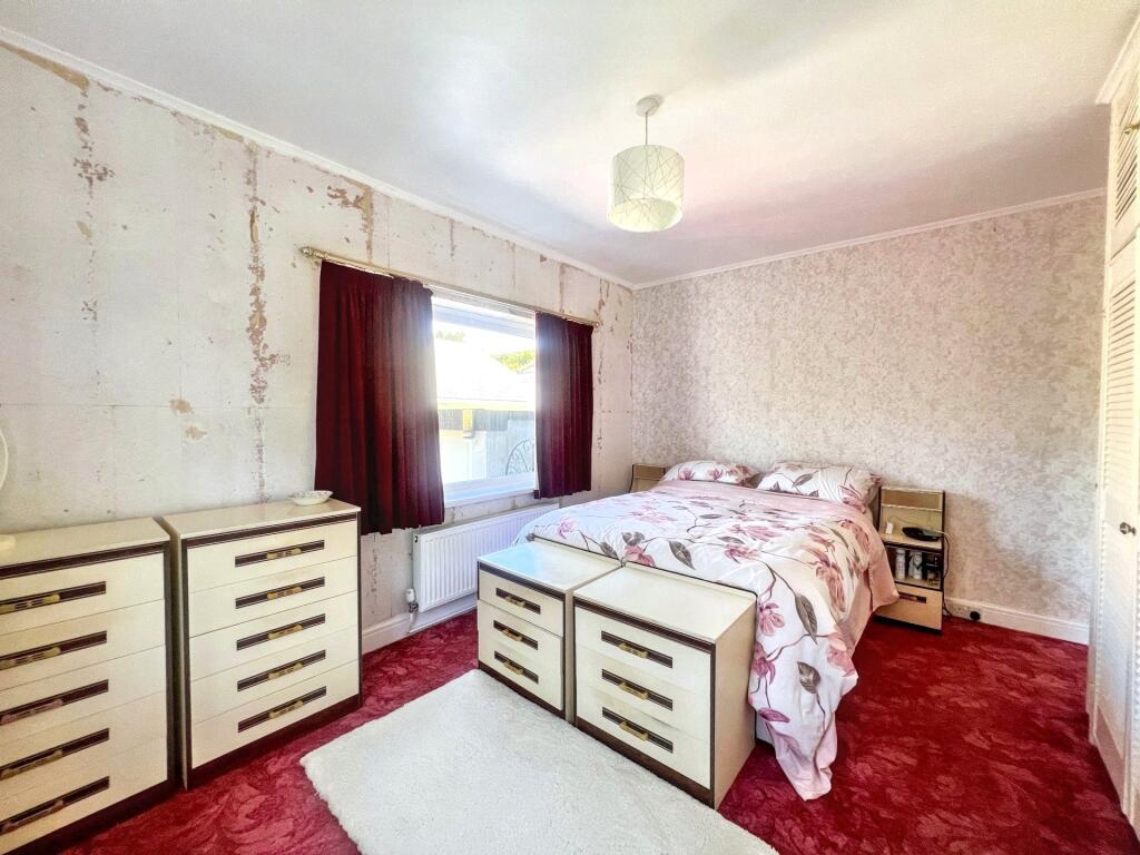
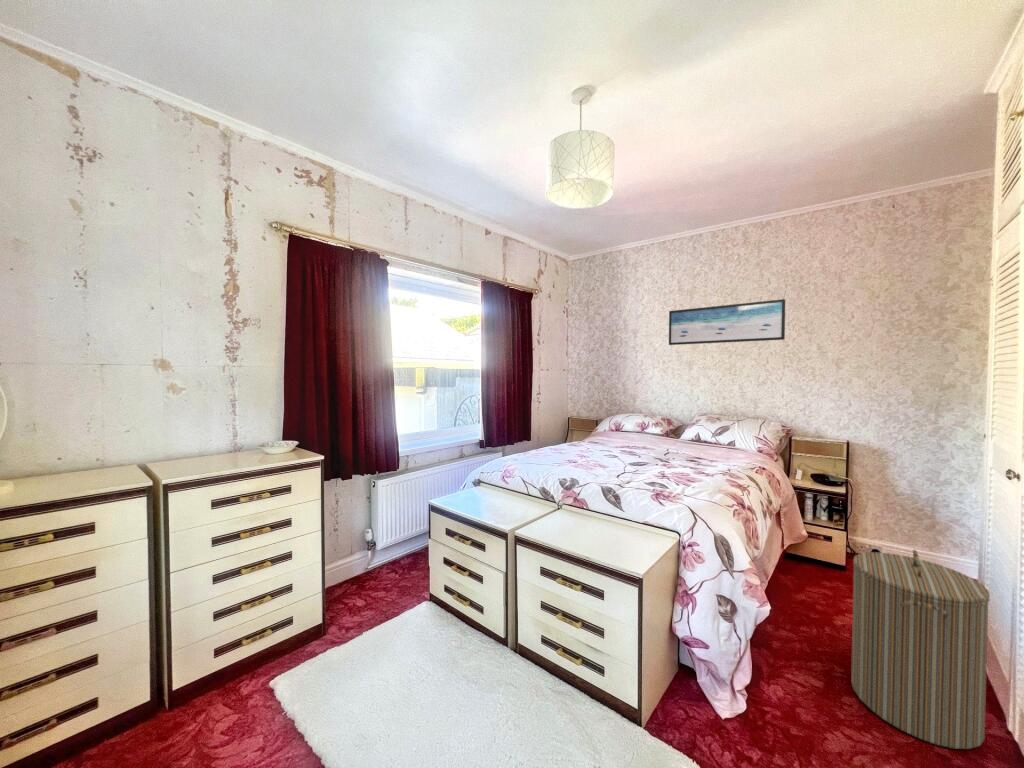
+ wall art (722, 324)
+ laundry hamper (914, 629)
